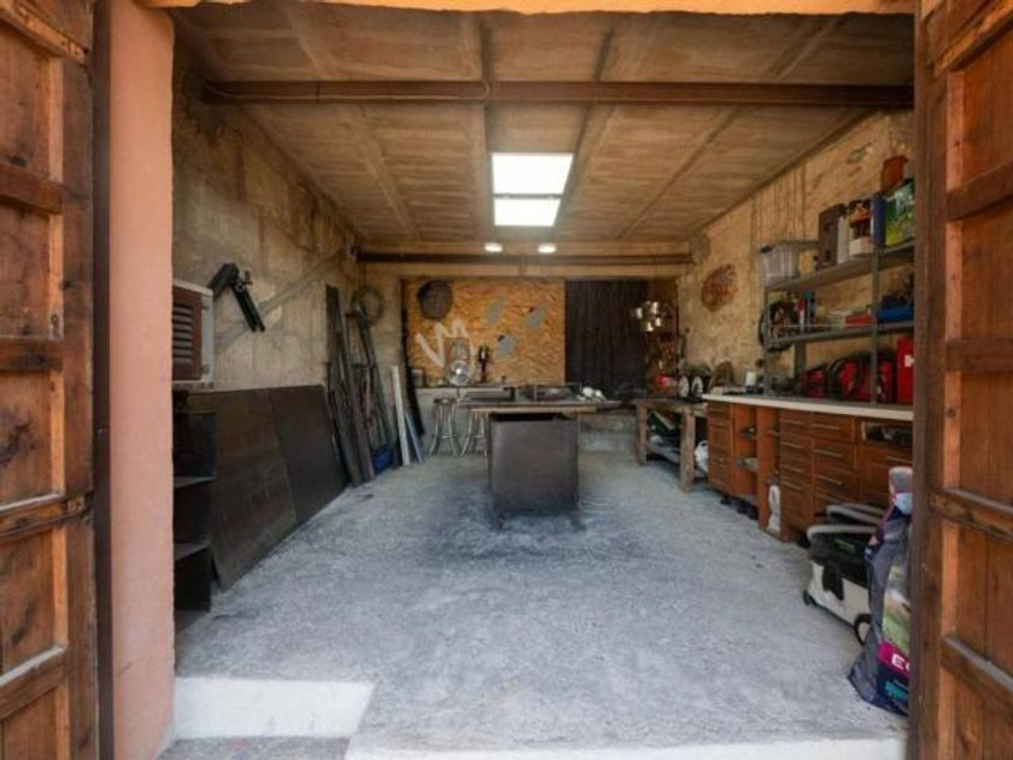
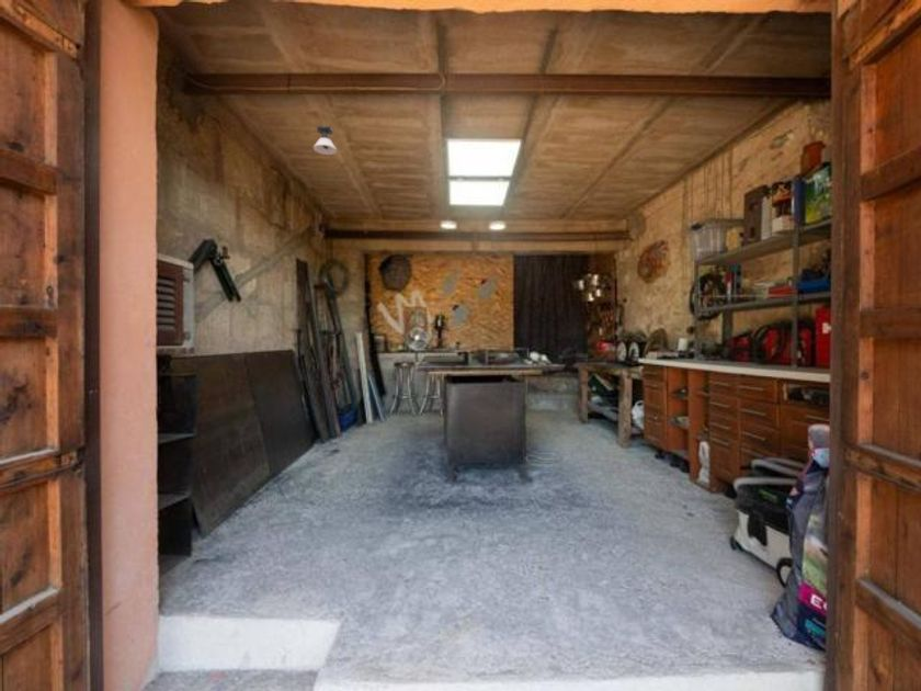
+ light fixture (325, 139)
